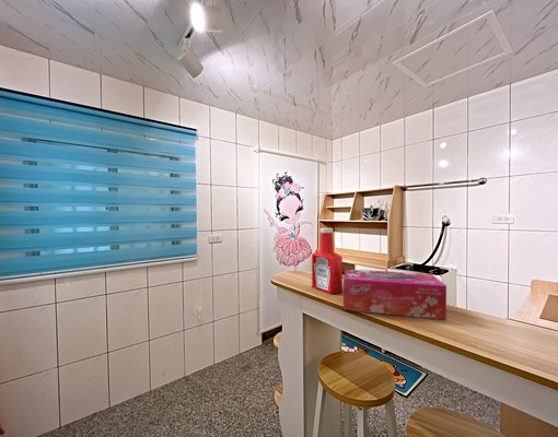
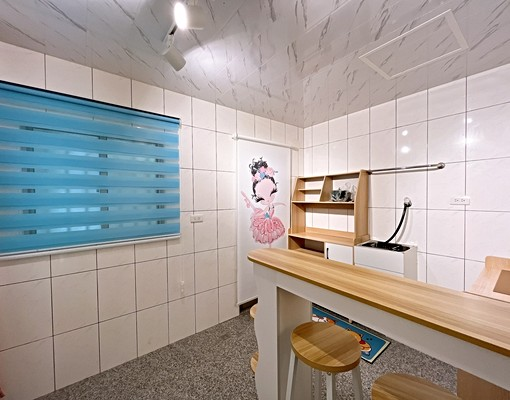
- tissue box (388, 291)
- soap bottle (326, 258)
